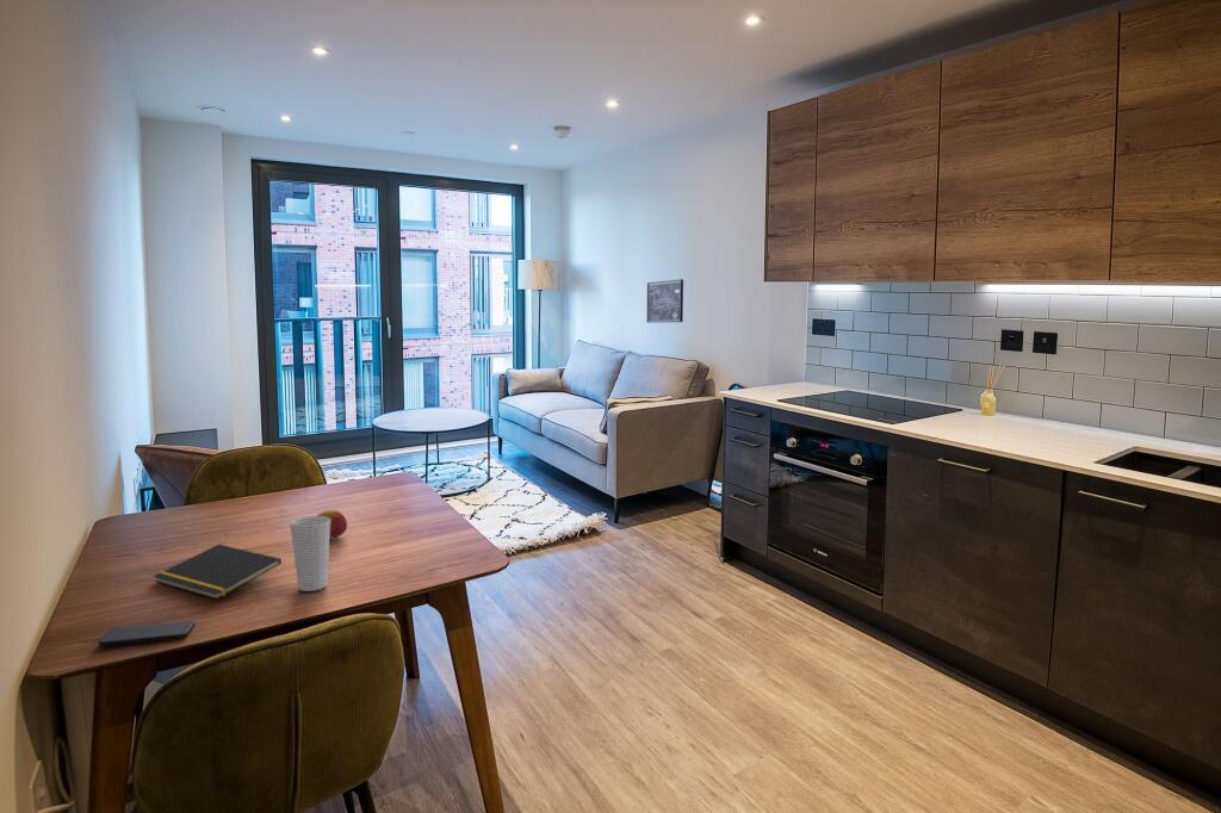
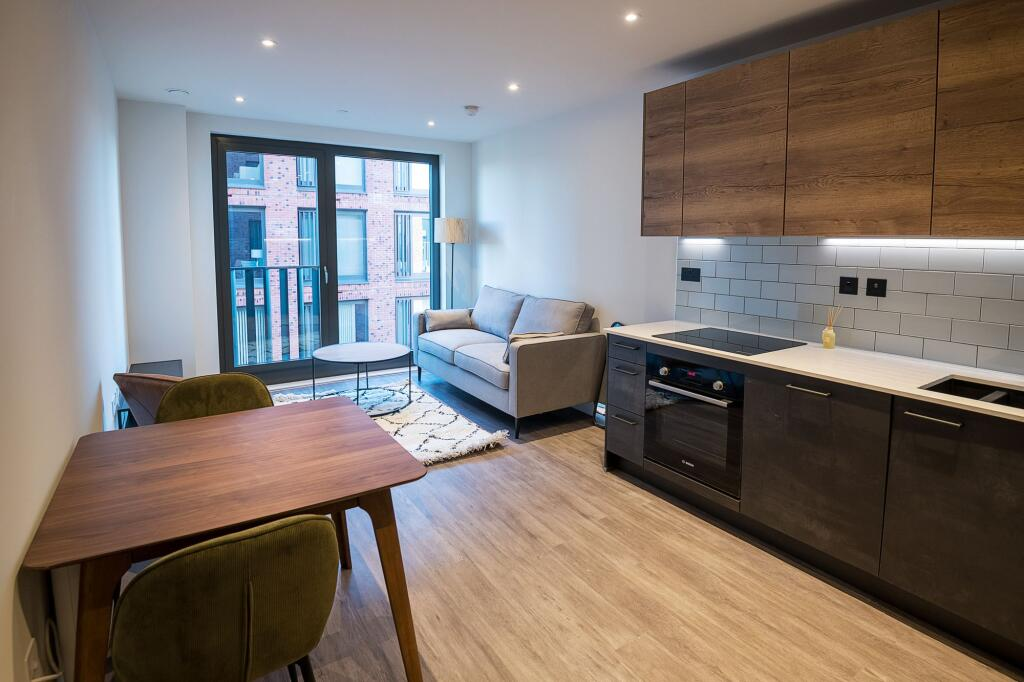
- smartphone (148, 633)
- wall art (664, 302)
- cup (311, 553)
- fruit (330, 525)
- notepad (217, 569)
